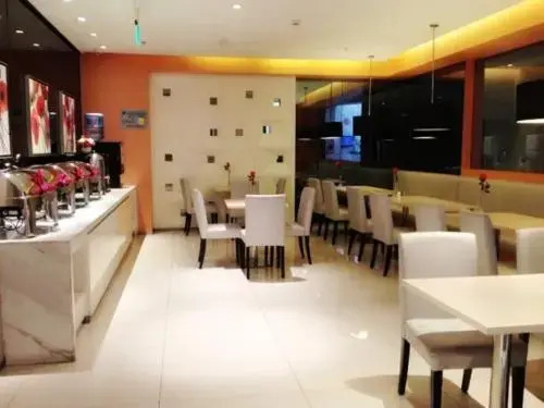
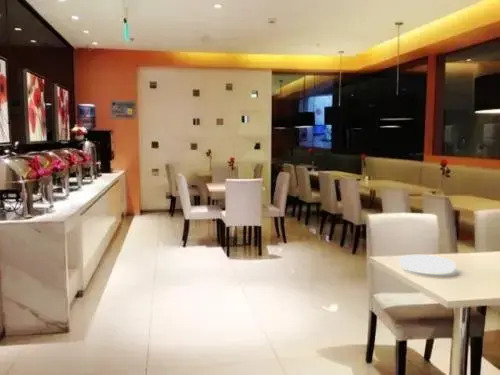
+ plate (426, 263)
